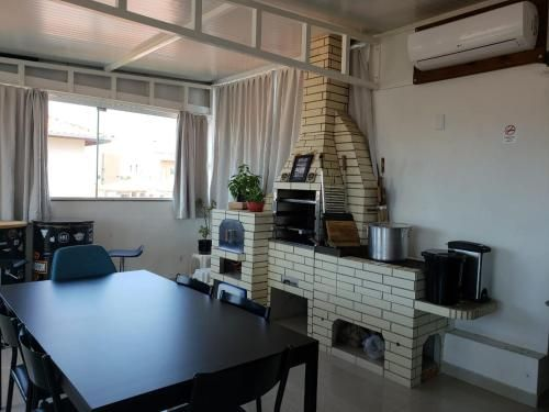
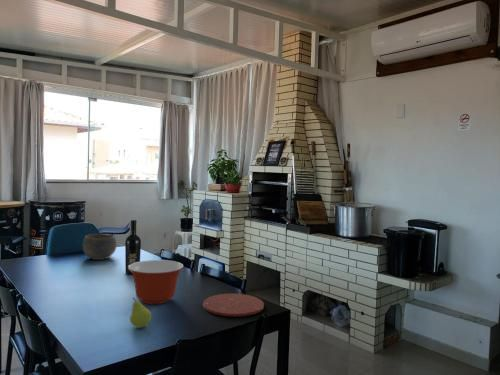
+ bowl (99, 247)
+ plate (233, 304)
+ mixing bowl (155, 282)
+ fruit (140, 312)
+ wine bottle (133, 246)
